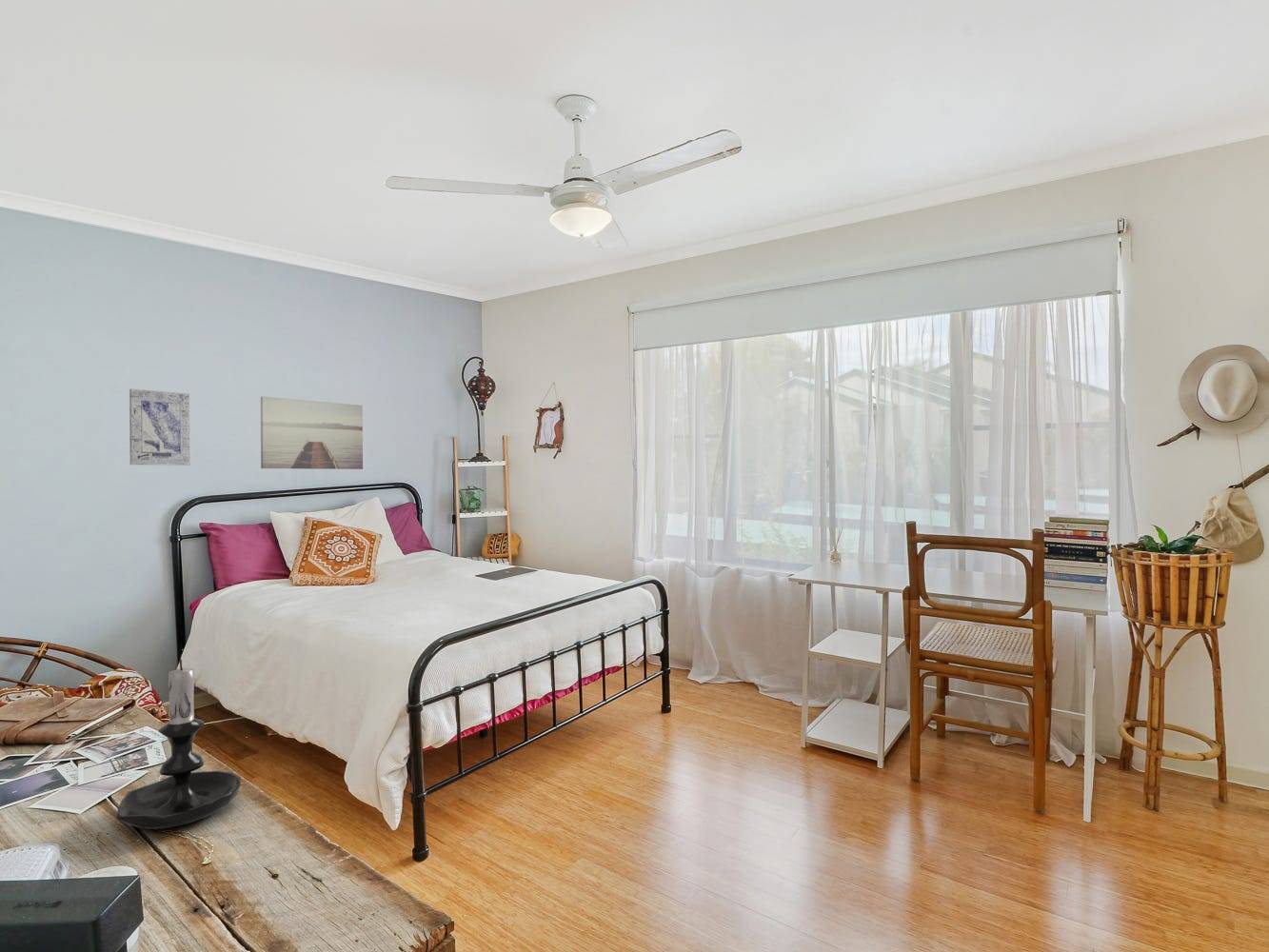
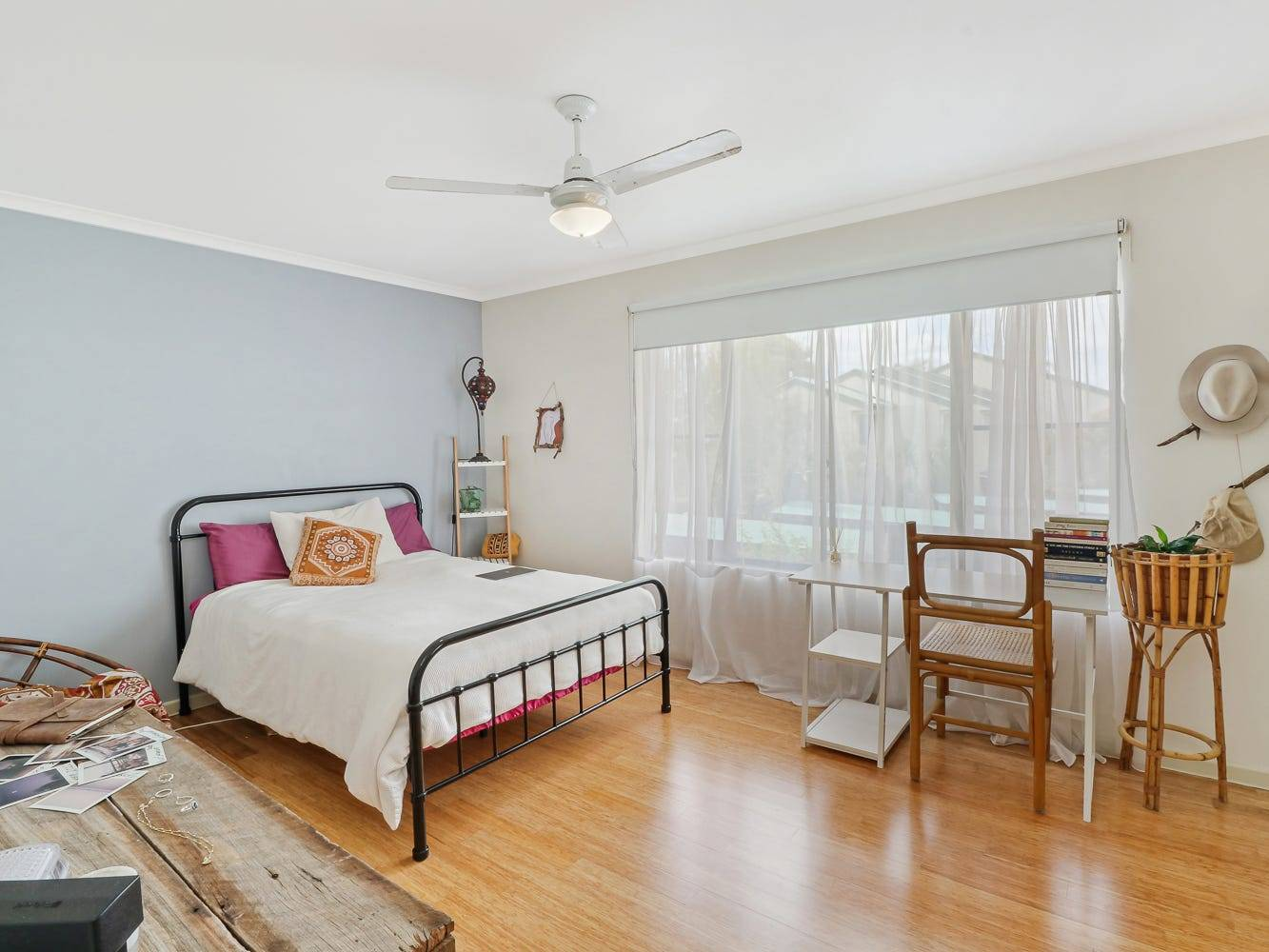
- candle holder (178, 735)
- wall art (160, 427)
- wall art (314, 434)
